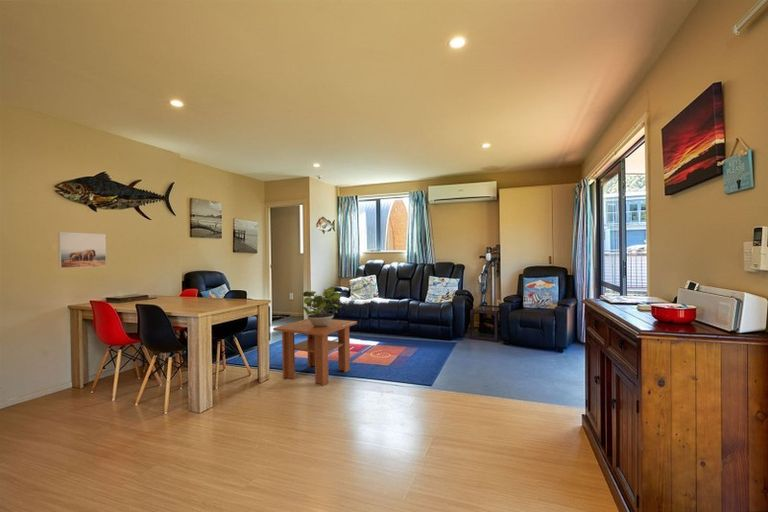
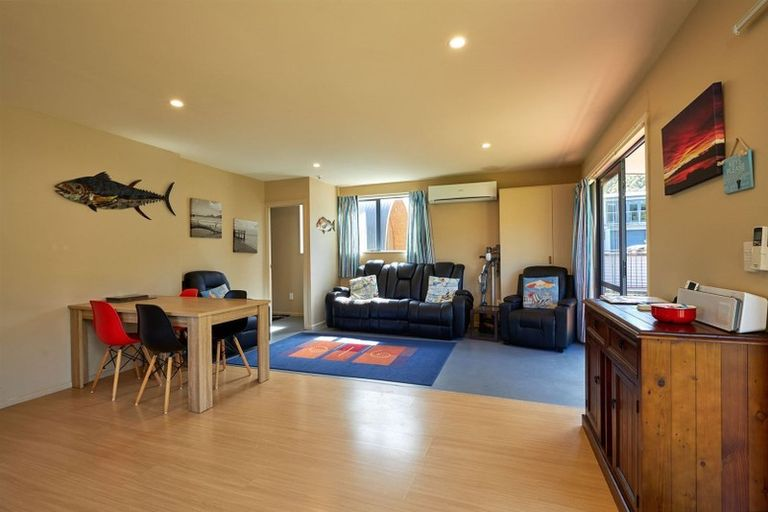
- coffee table (317, 349)
- potted plant (321, 305)
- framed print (83, 250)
